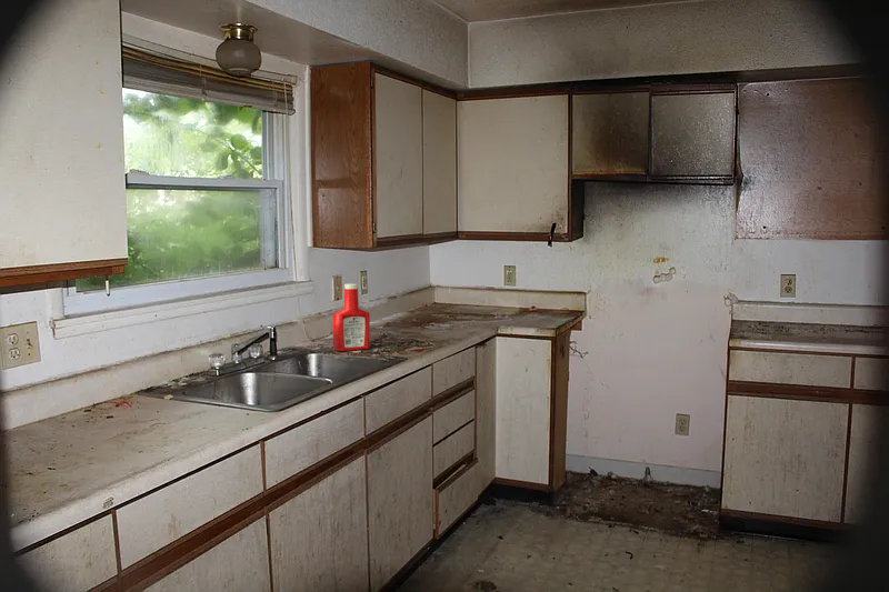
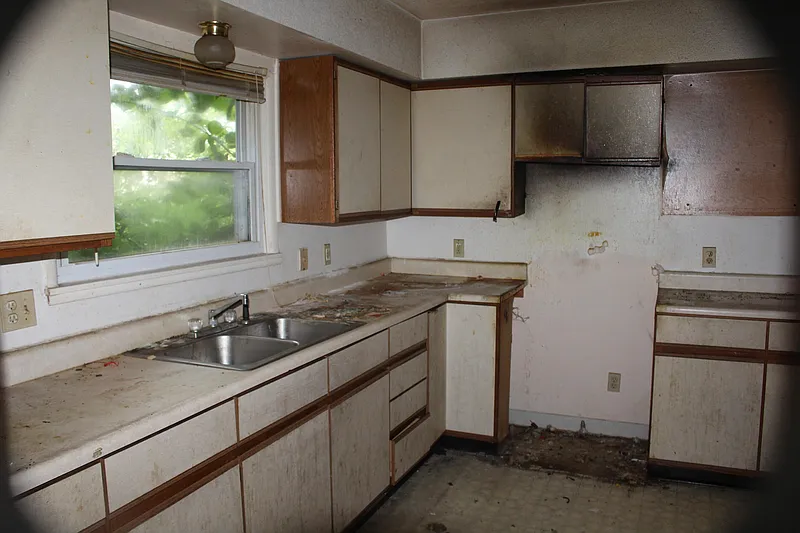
- soap bottle (351, 317)
